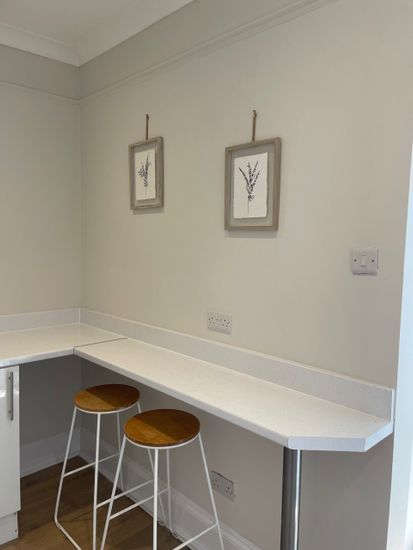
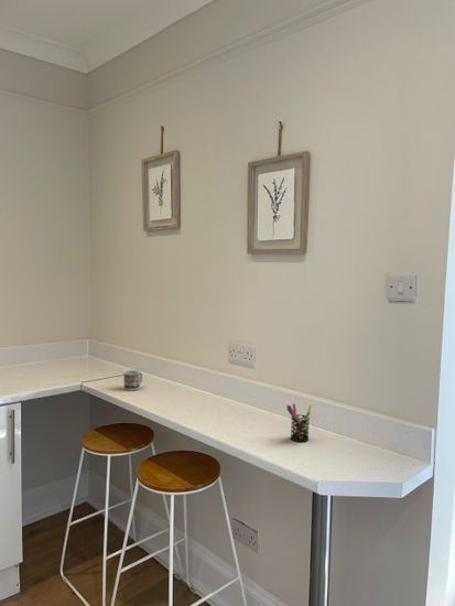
+ cup (133, 379)
+ pen holder (301, 421)
